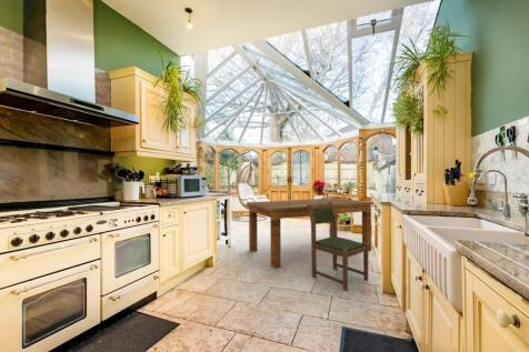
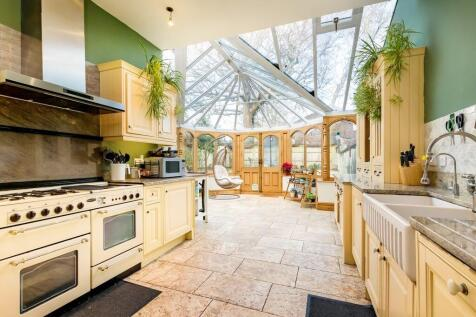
- dining table (309, 215)
- dining chair (337, 241)
